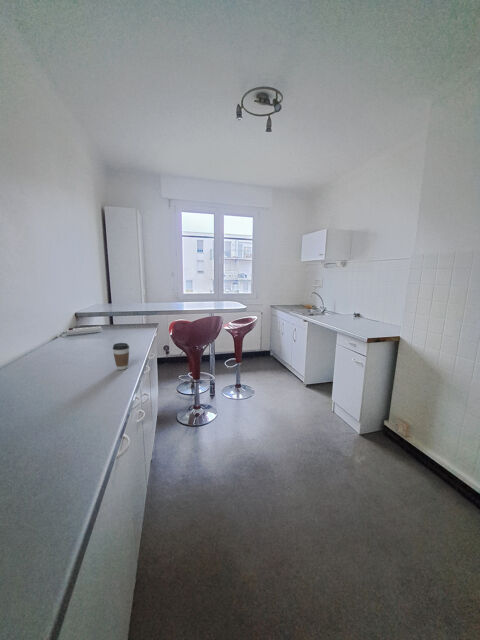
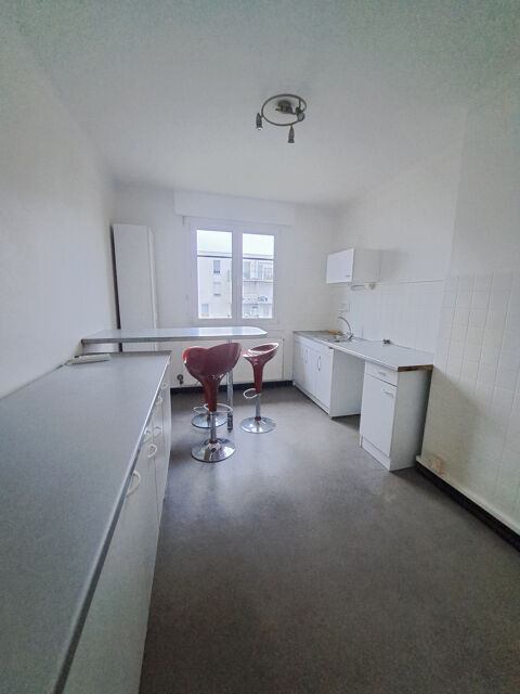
- coffee cup (121, 356)
